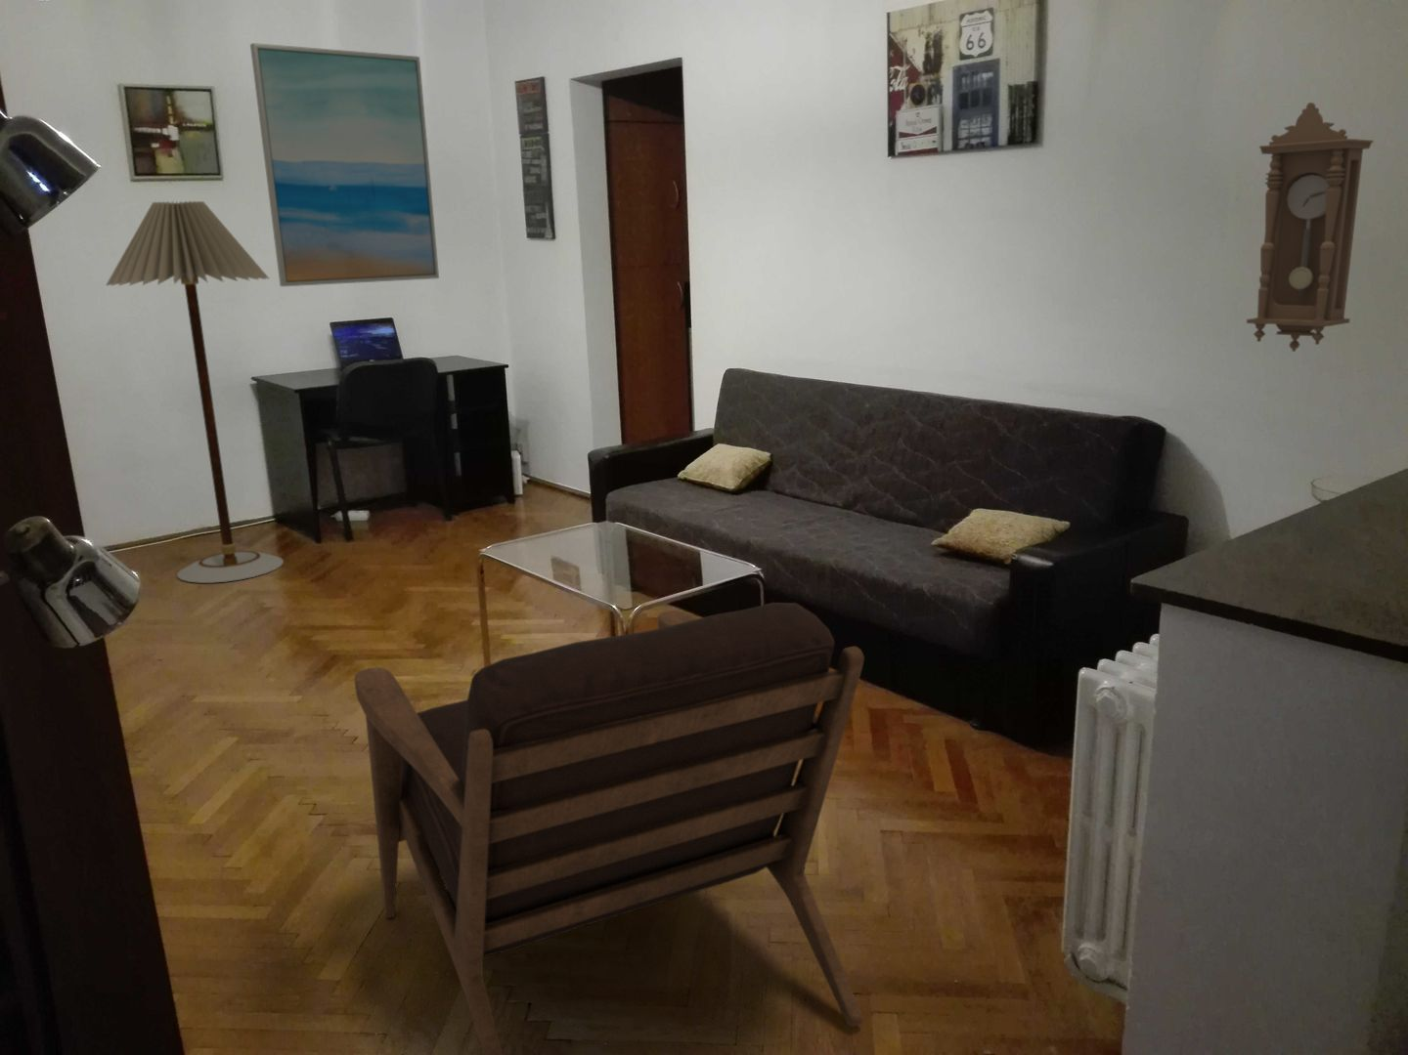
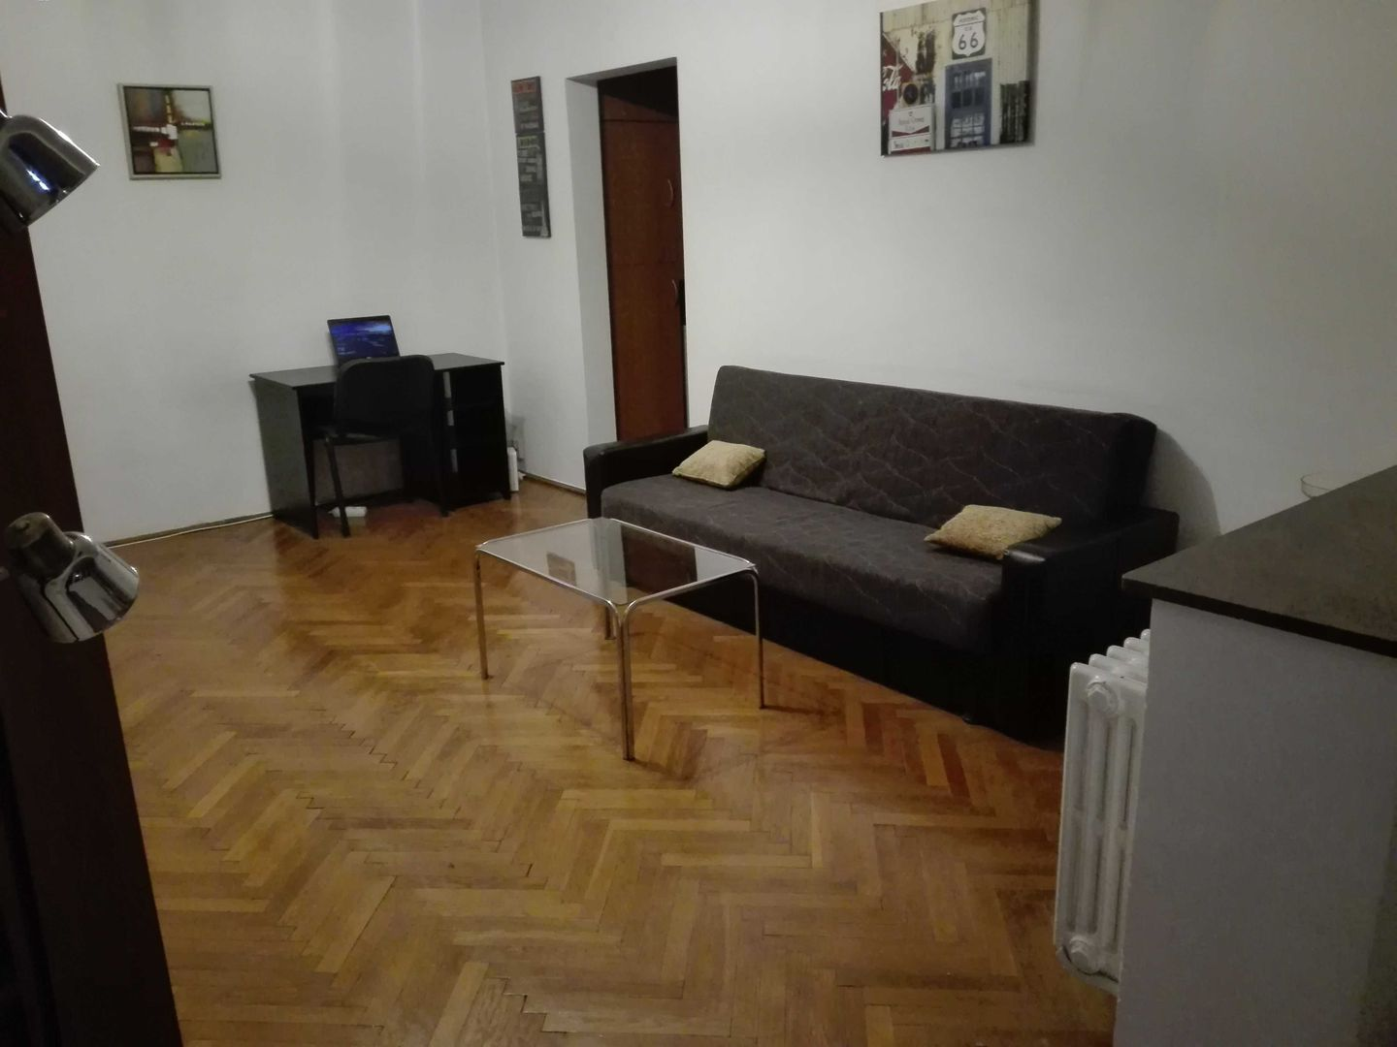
- pendulum clock (1306, 231)
- wall art (351, 168)
- floor lamp (205, 391)
- armchair (592, 772)
